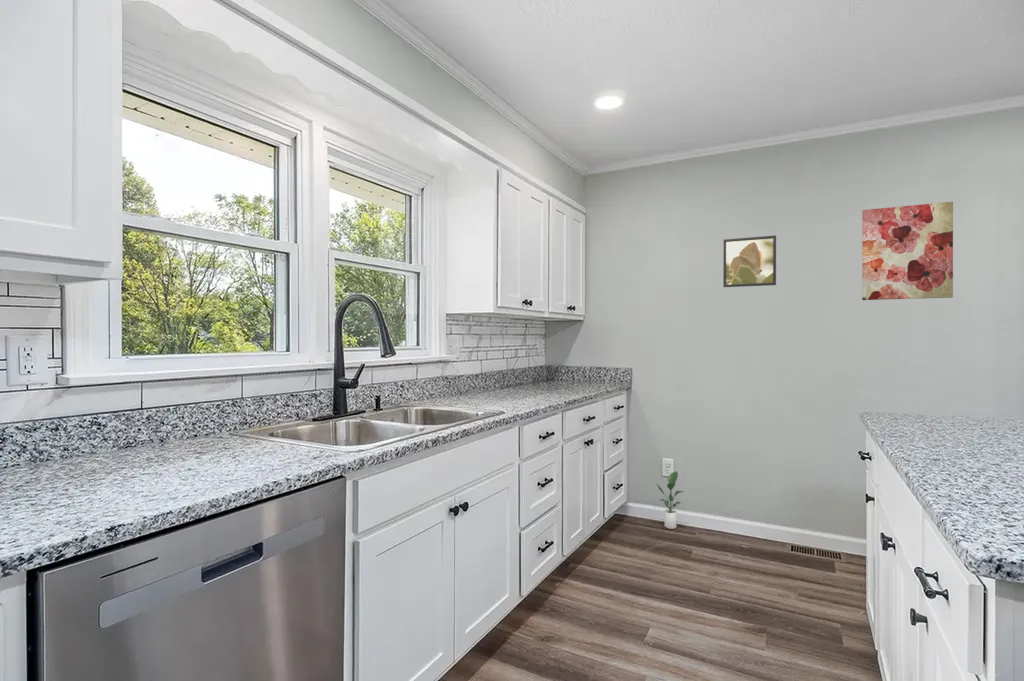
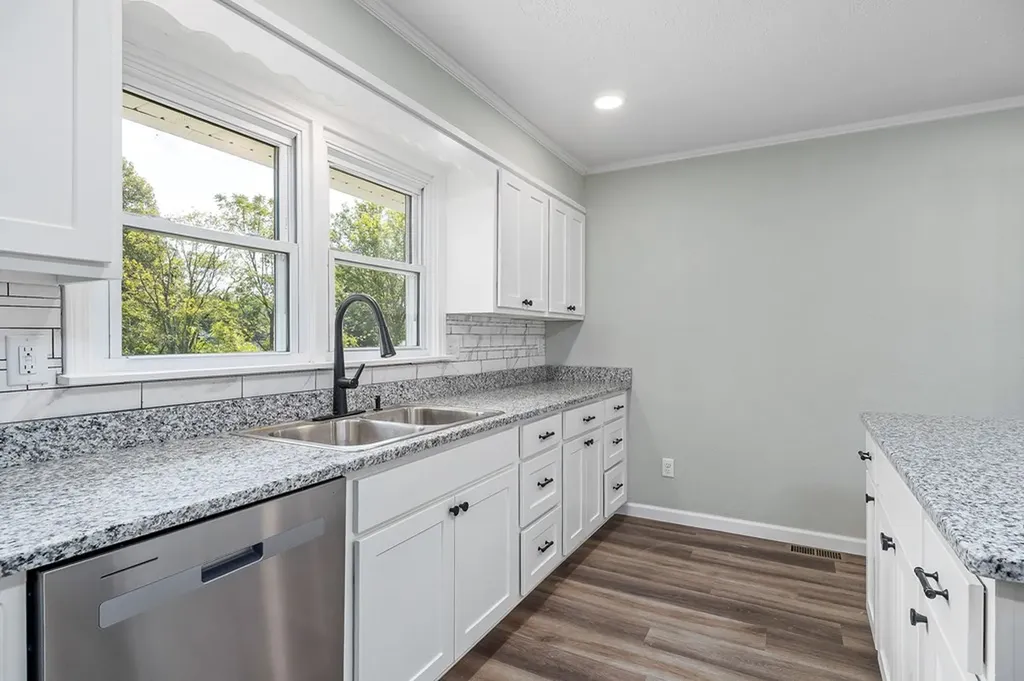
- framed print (749, 261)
- potted plant (669, 499)
- wall art (906, 252)
